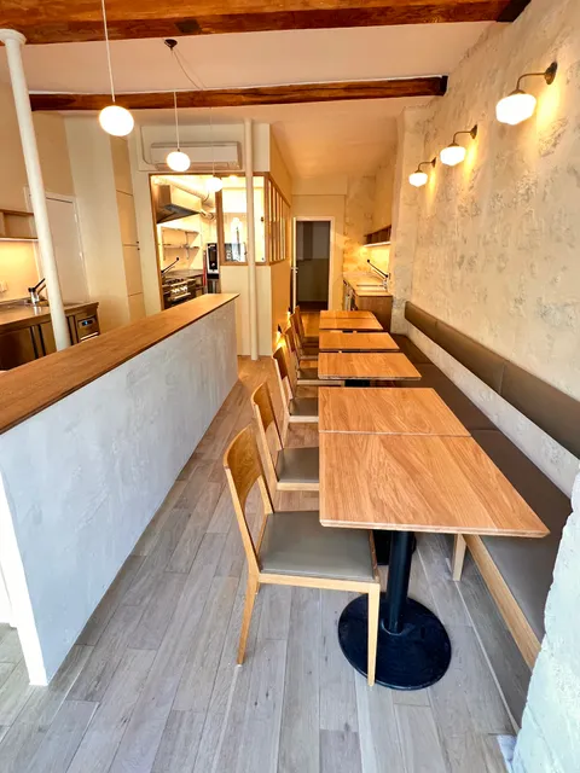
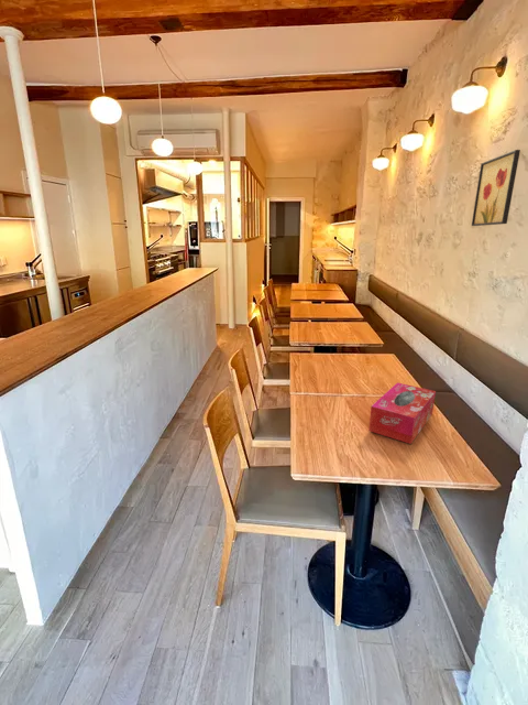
+ tissue box (403, 410)
+ wall art (494, 192)
